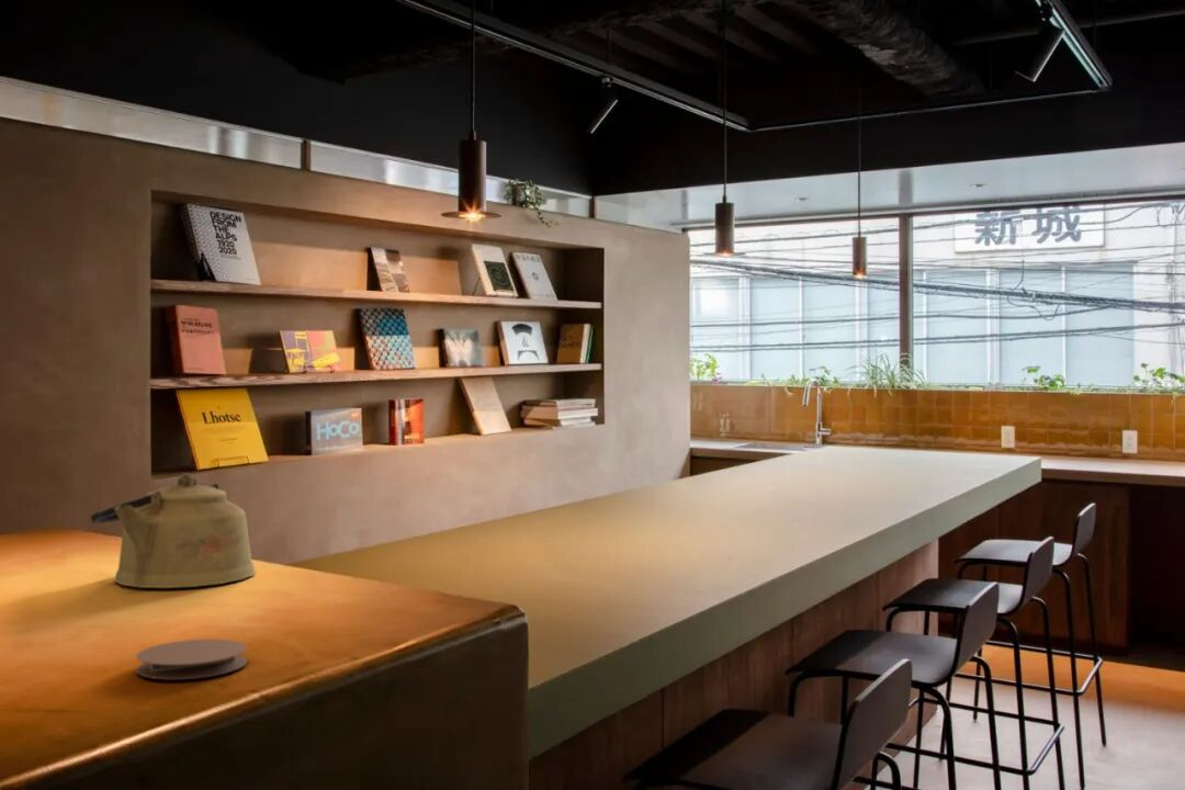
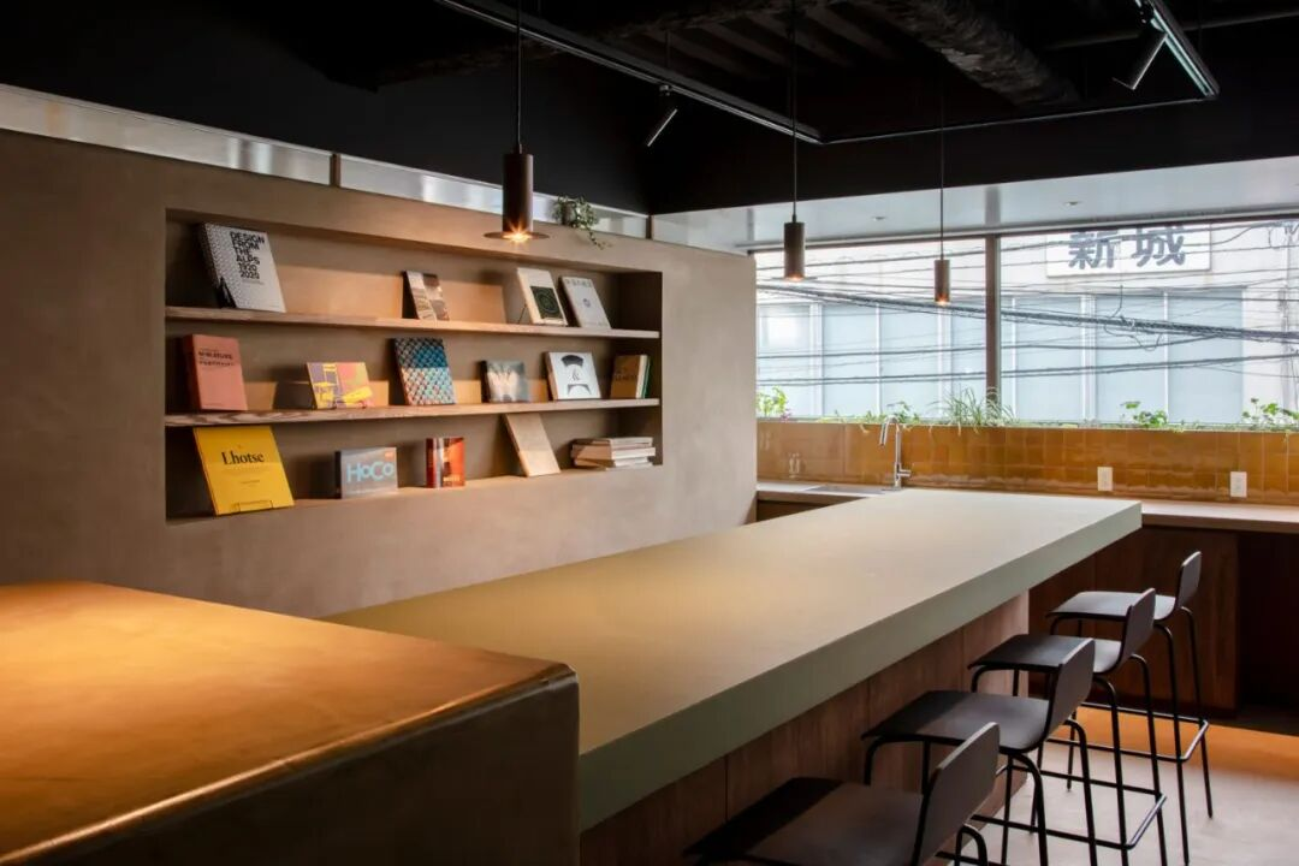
- kettle (174, 526)
- coaster (192, 658)
